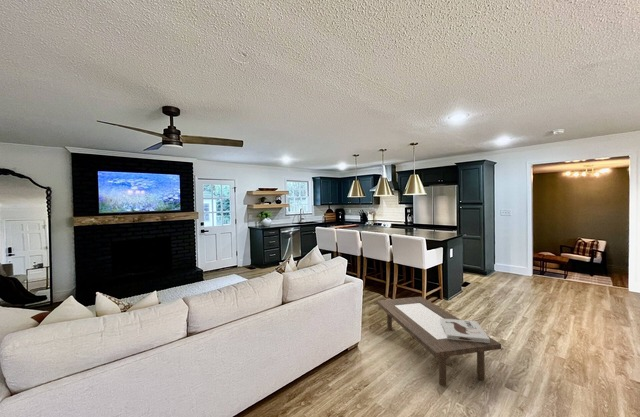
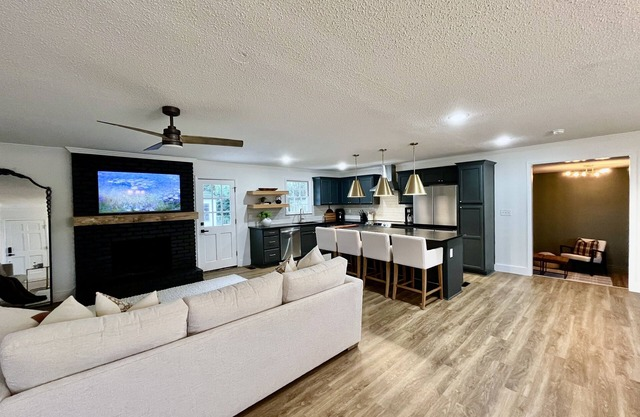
- coffee table (427, 333)
- decorative box (462, 329)
